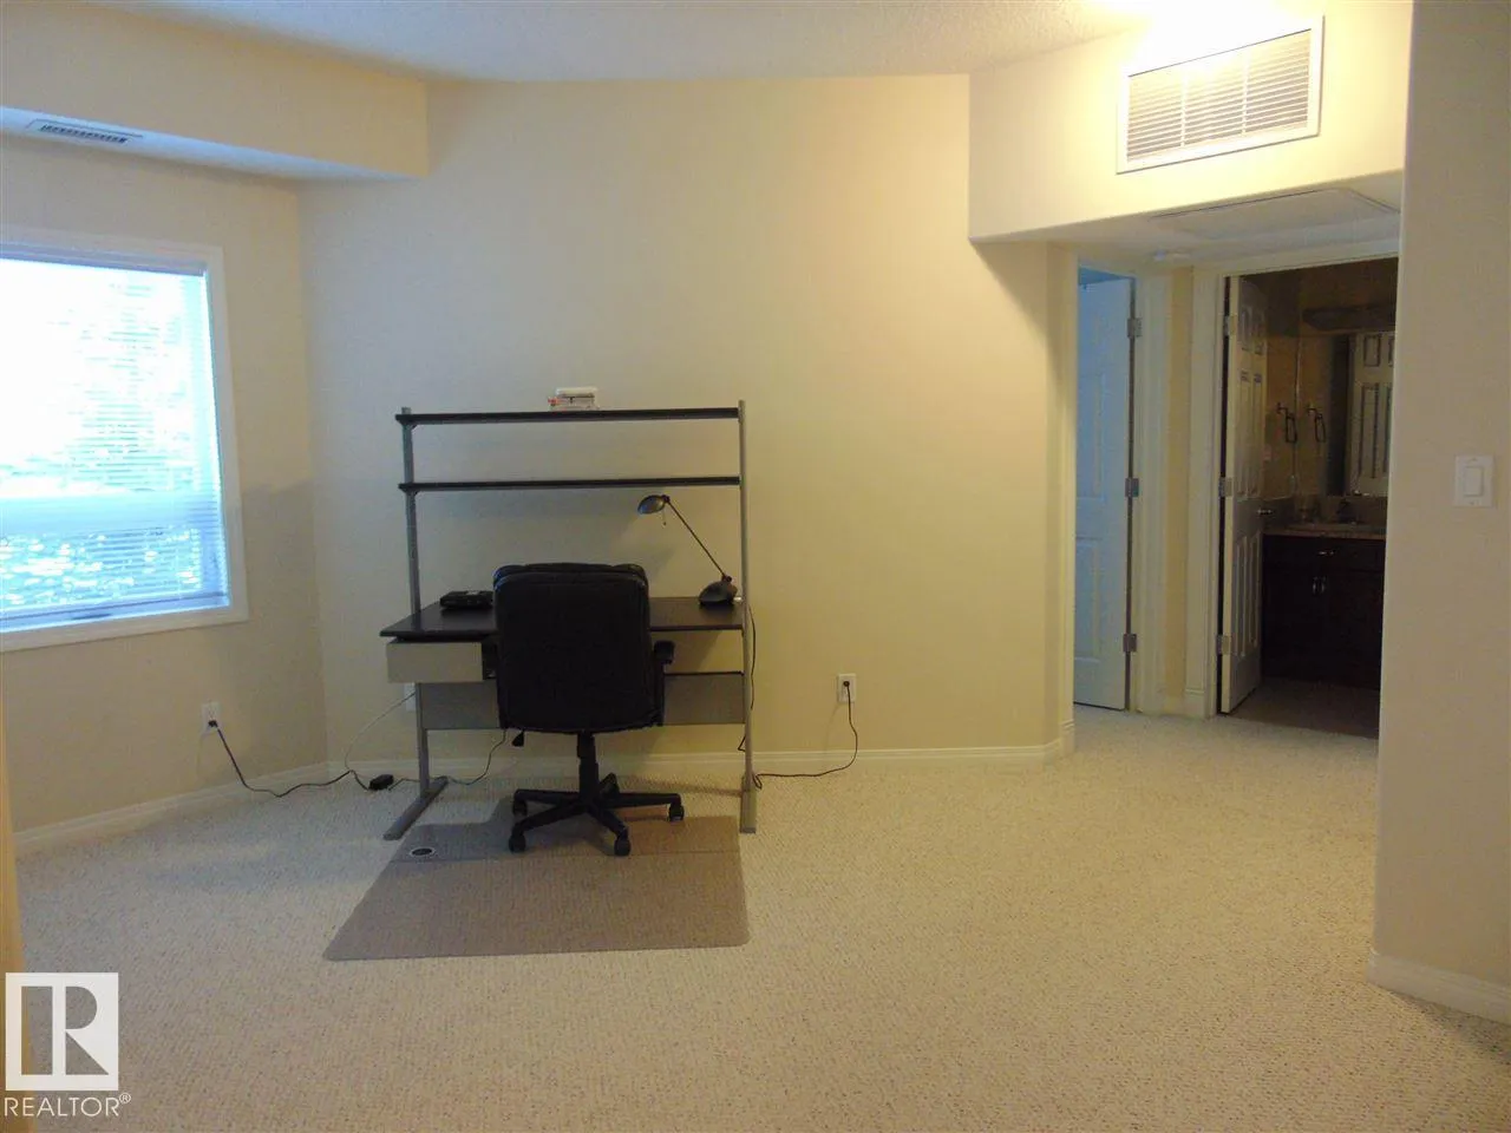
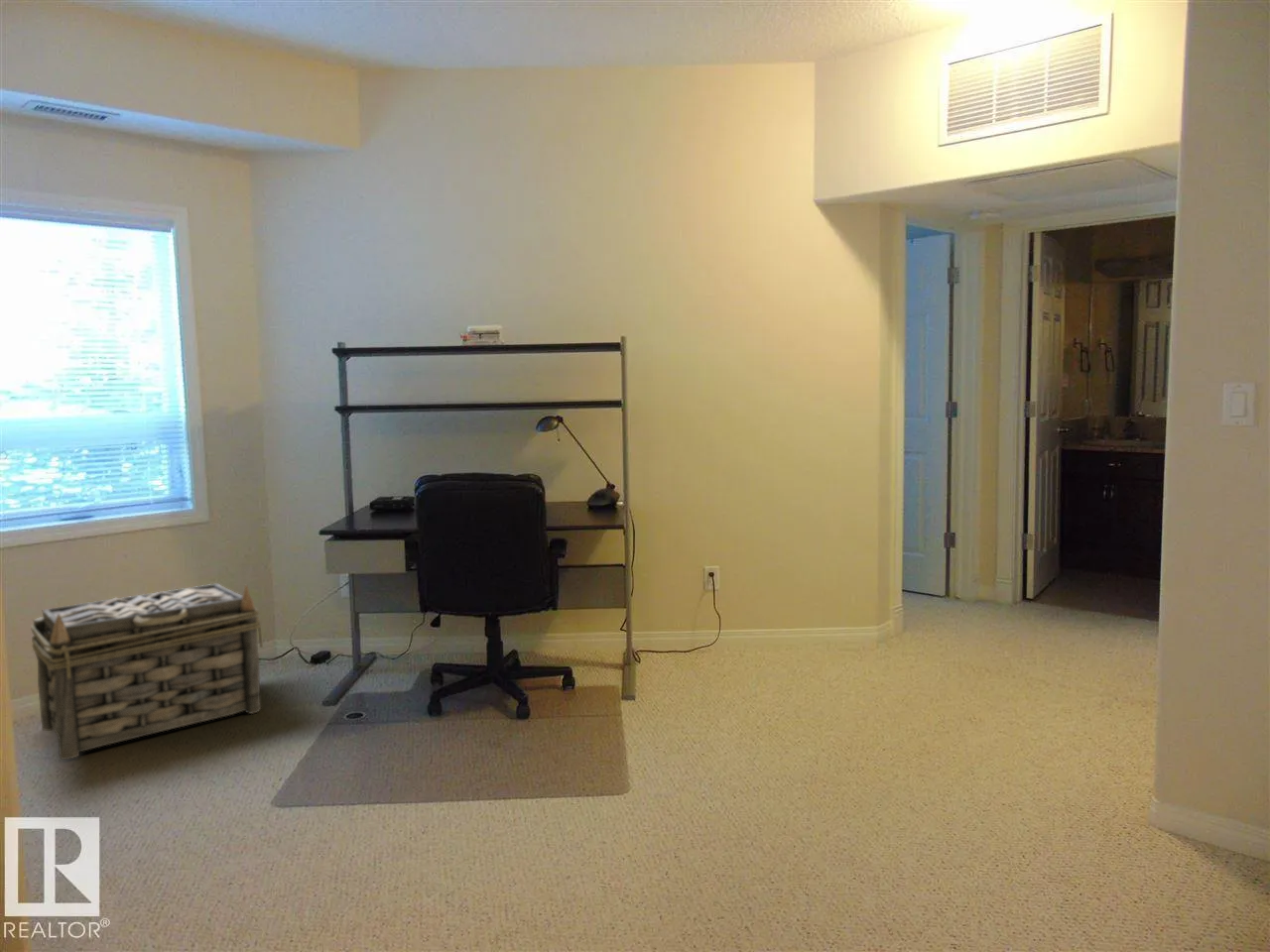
+ basket (153, 655)
